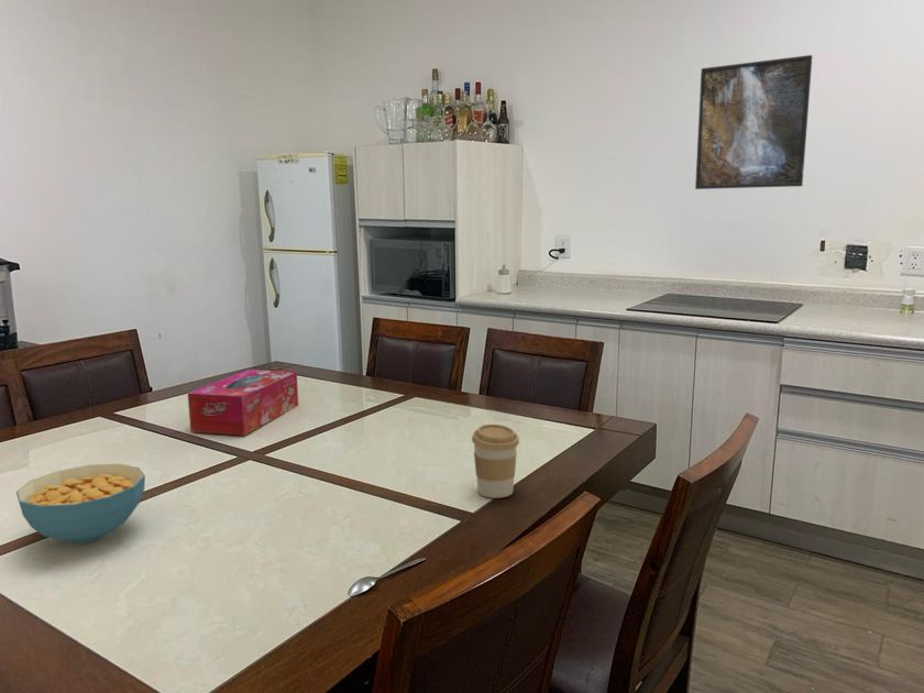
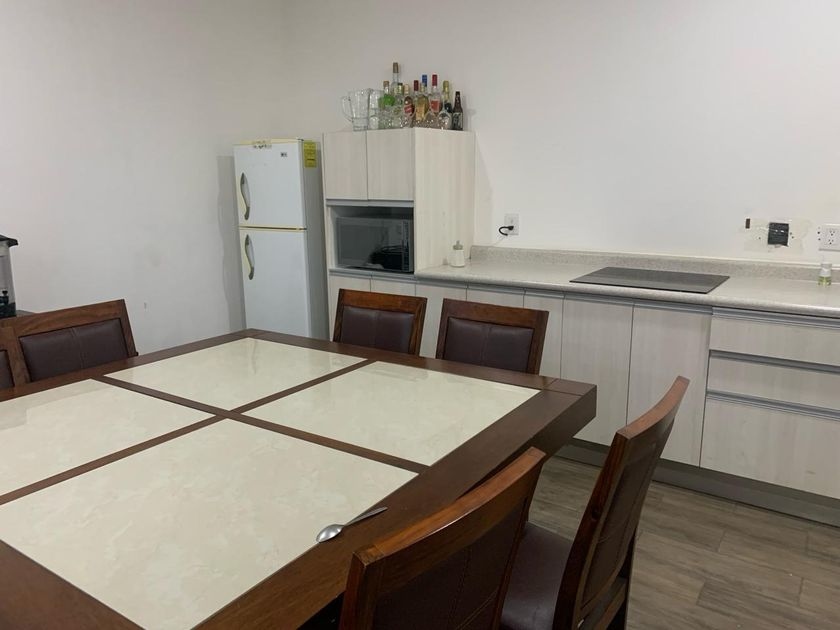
- cereal bowl (85, 509)
- coffee cup (495, 460)
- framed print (750, 125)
- tissue box (246, 399)
